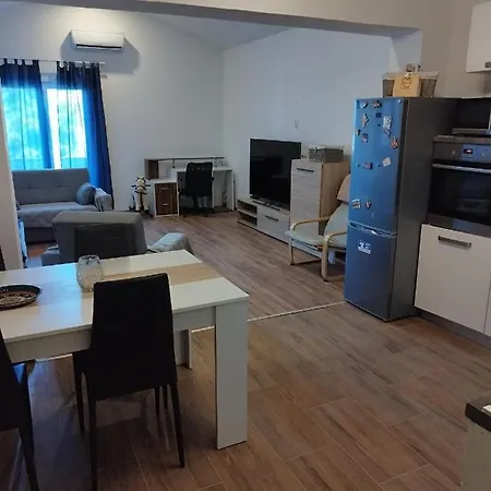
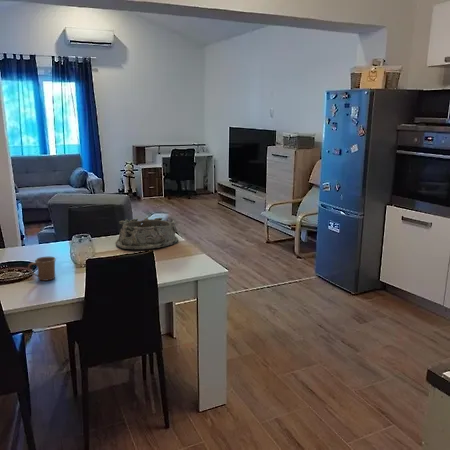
+ mug (42, 269)
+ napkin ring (146, 231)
